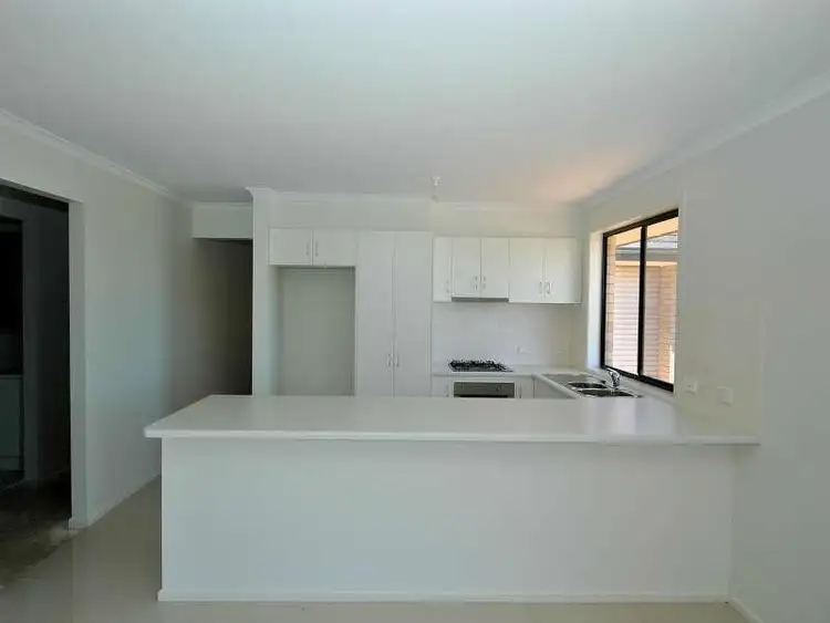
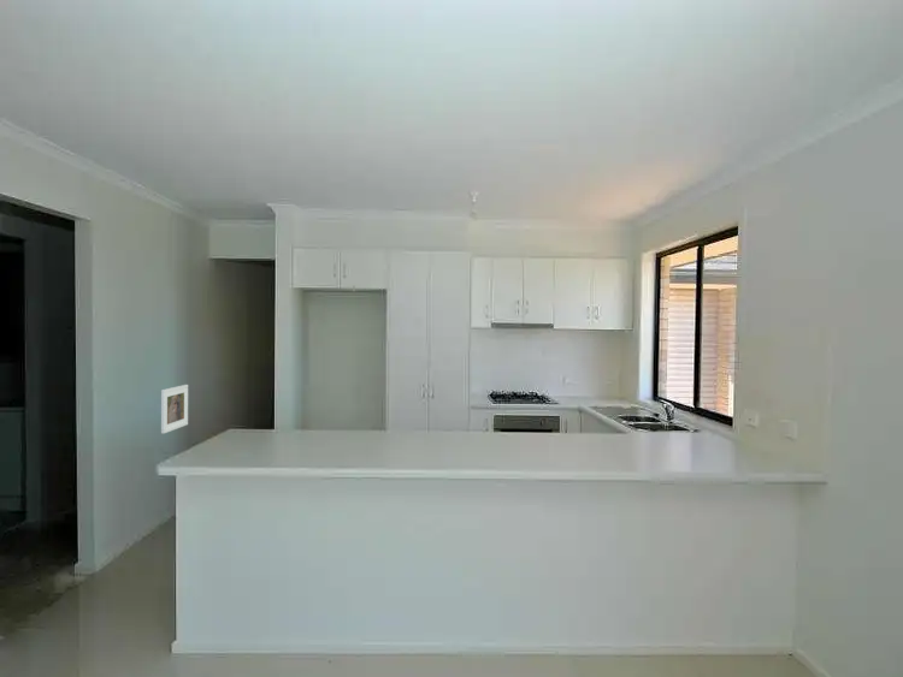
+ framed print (175, 408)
